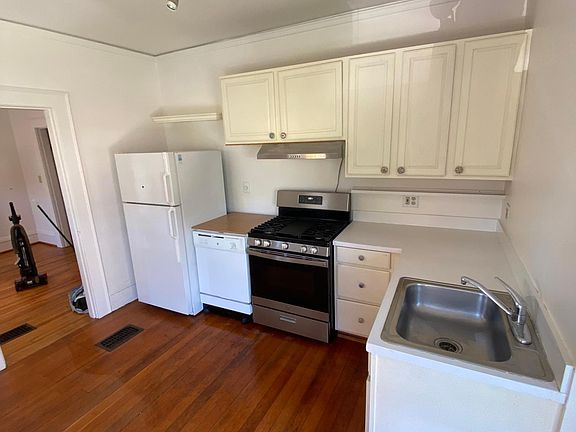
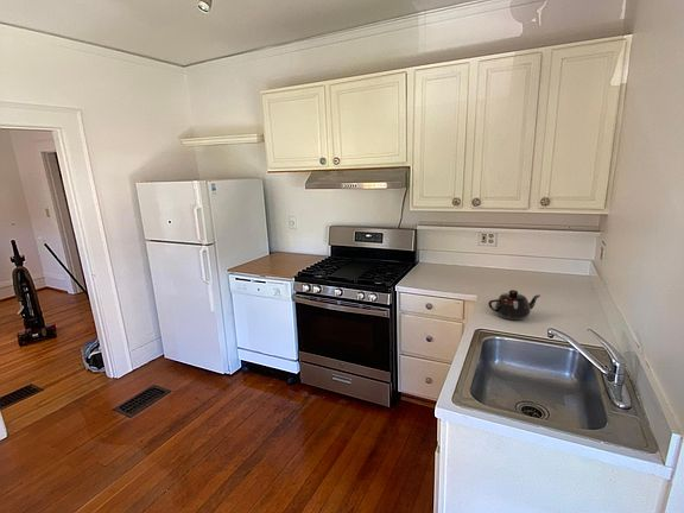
+ teapot (514, 303)
